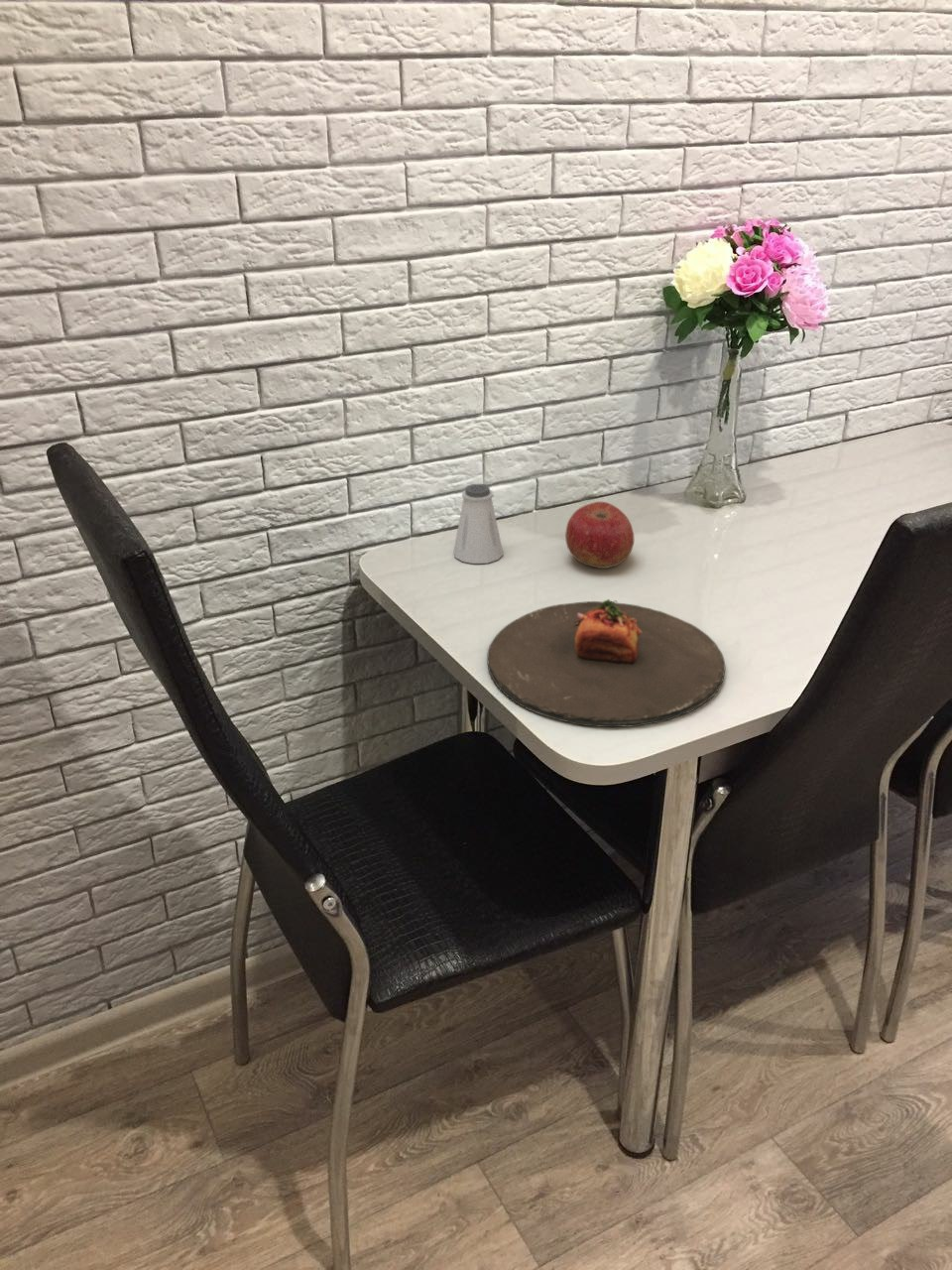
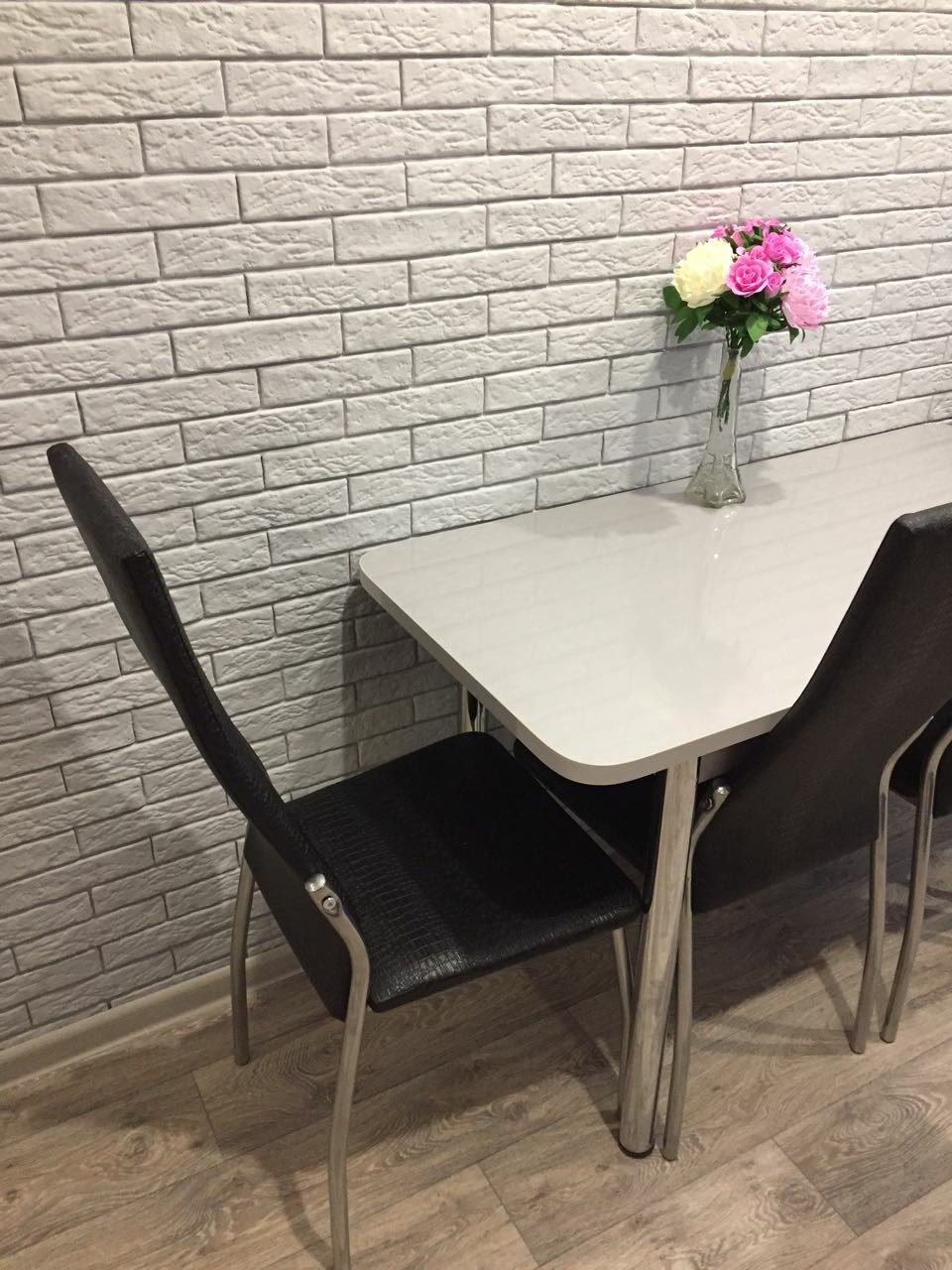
- saltshaker (478, 521)
- plate (606, 632)
- apple (599, 534)
